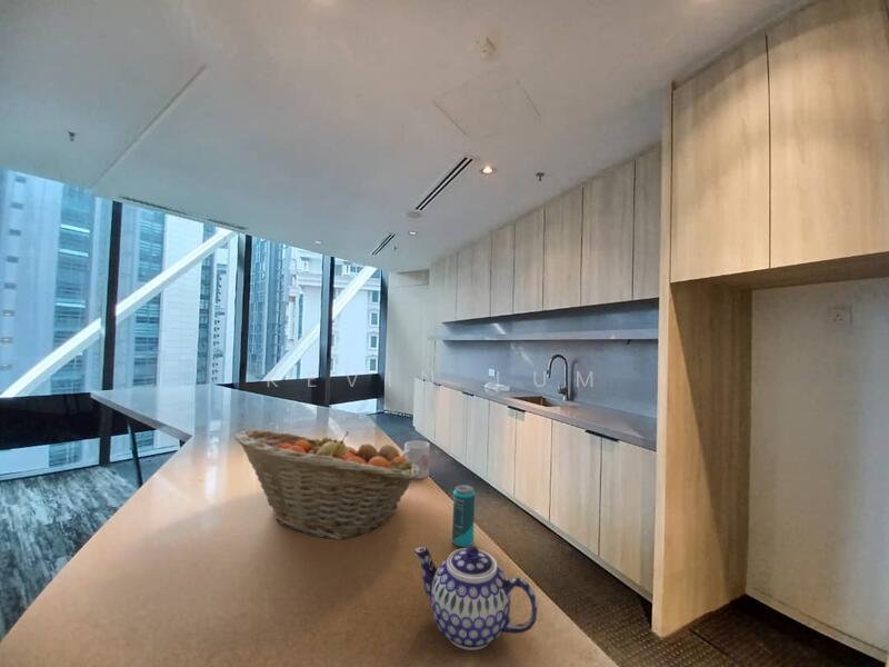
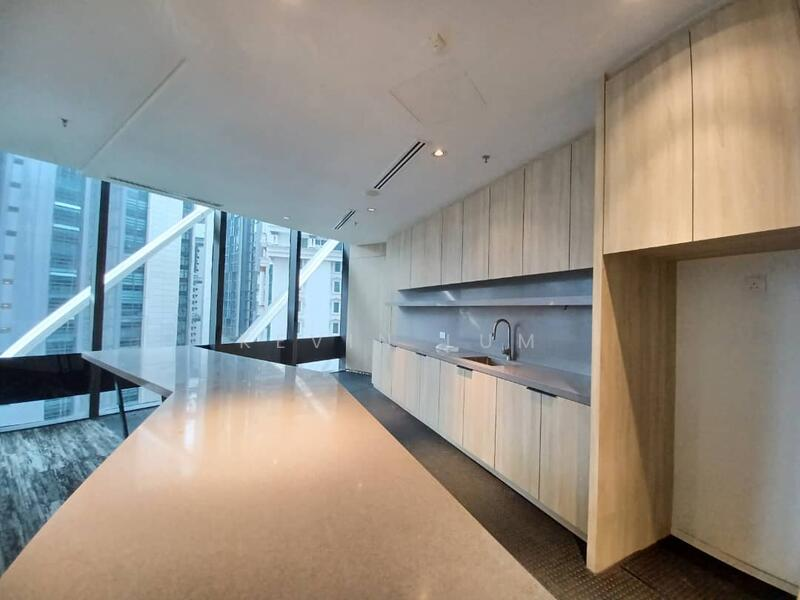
- beverage can (463, 515)
- teapot (470, 587)
- mug (412, 460)
- fruit basket (328, 467)
